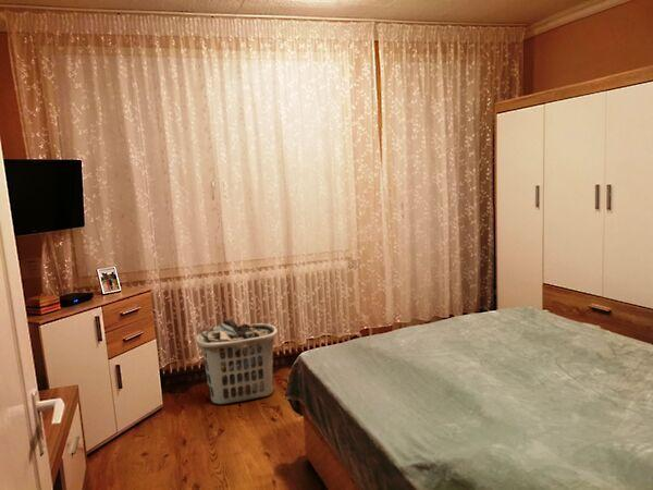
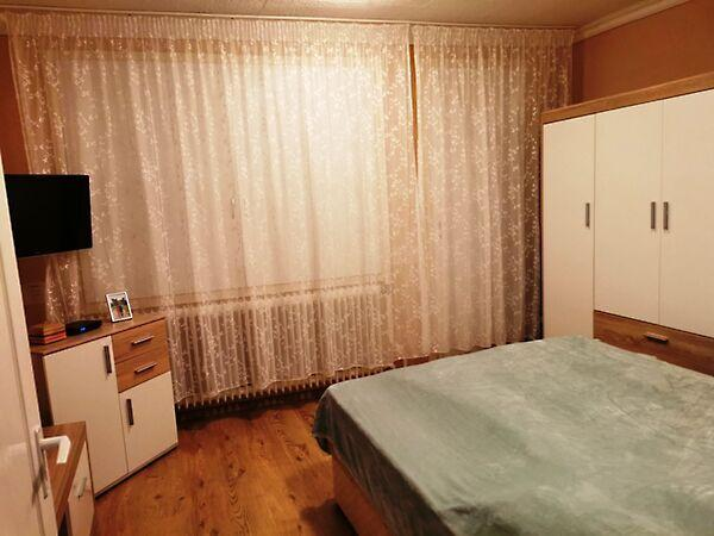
- clothes hamper (239, 357)
